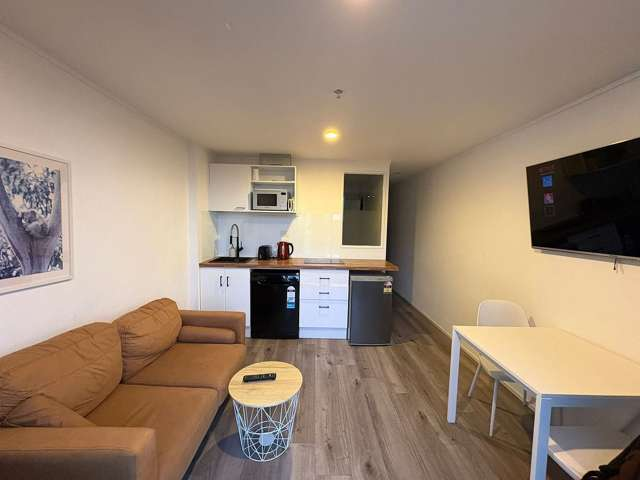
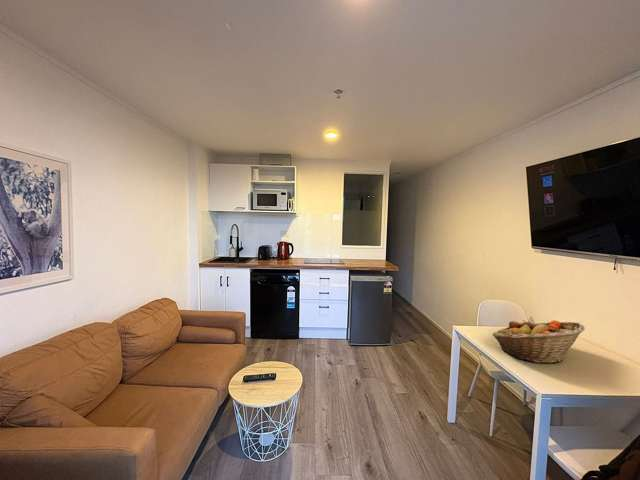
+ fruit basket (536, 336)
